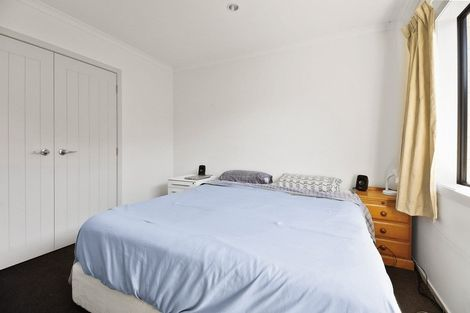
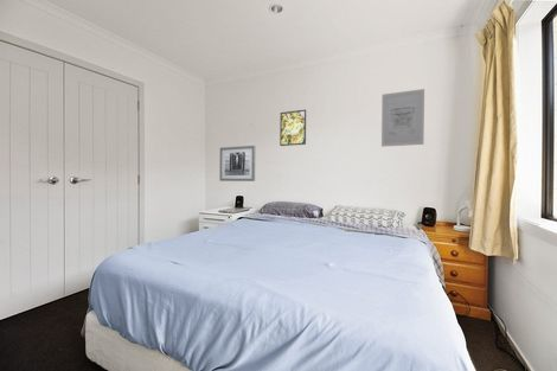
+ wall art (402, 119)
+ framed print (293, 128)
+ wall art (236, 164)
